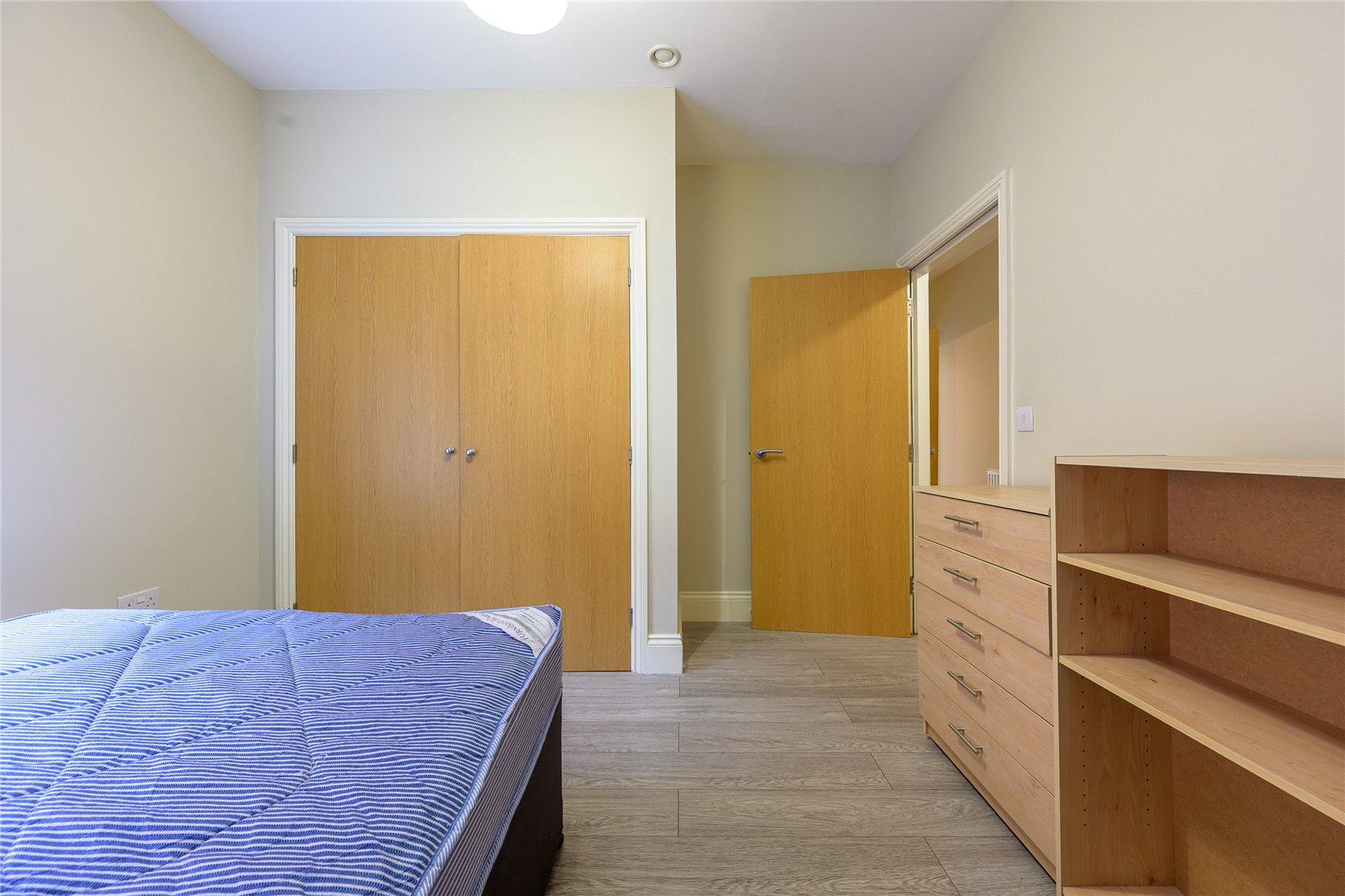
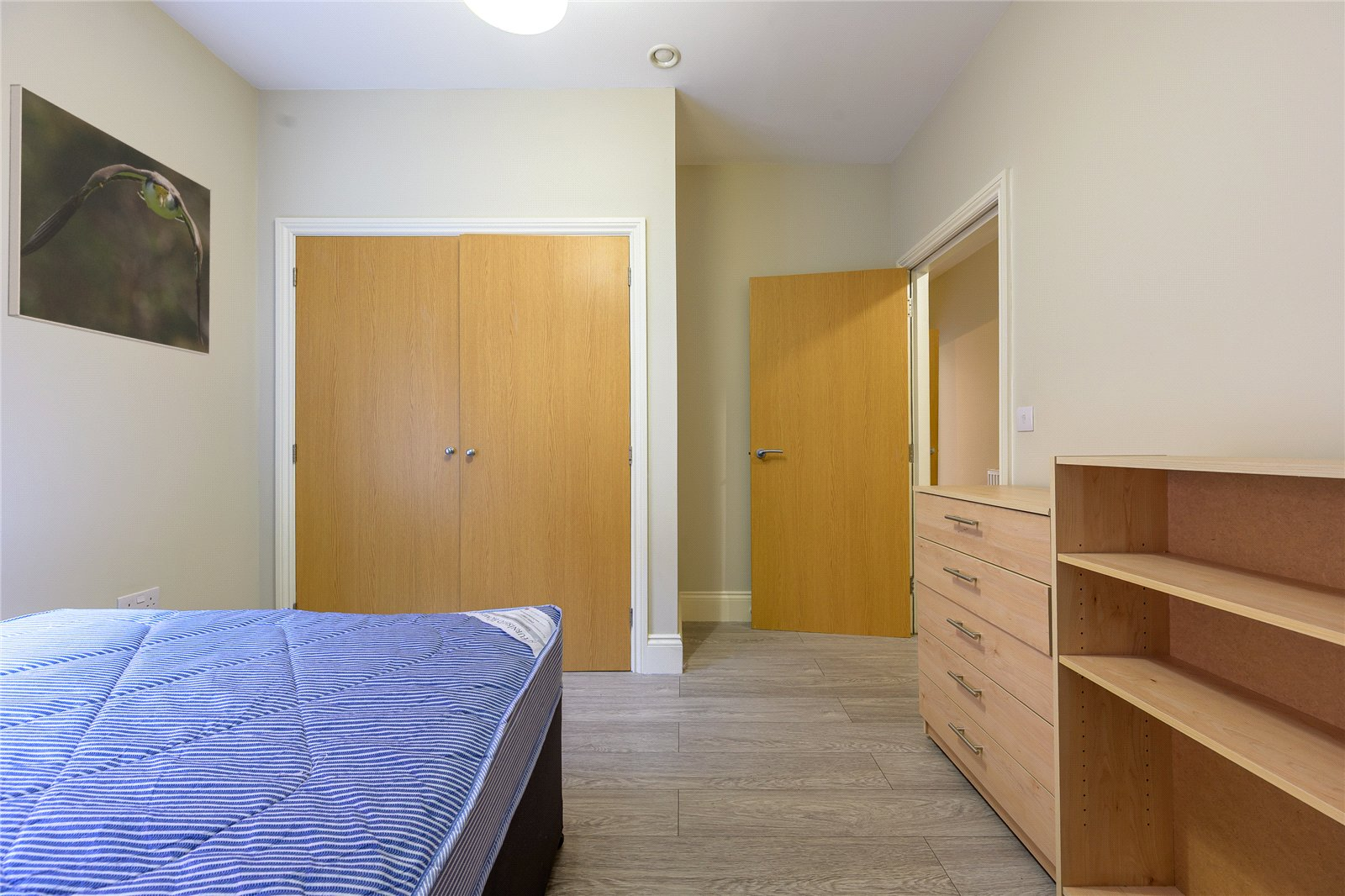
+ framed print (126, 242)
